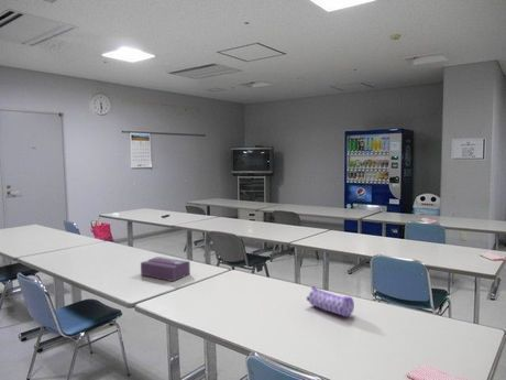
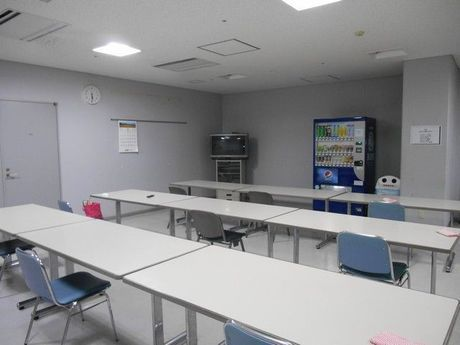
- tissue box (165, 268)
- pencil case (330, 301)
